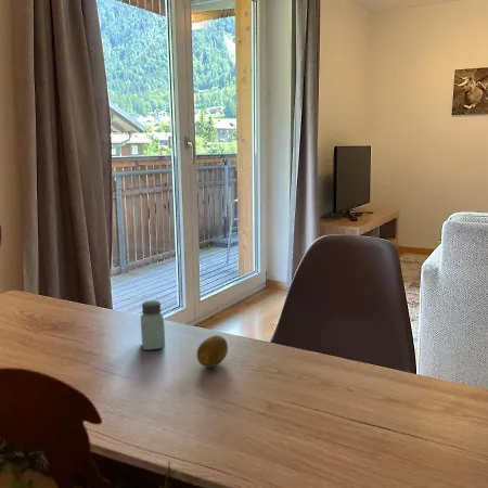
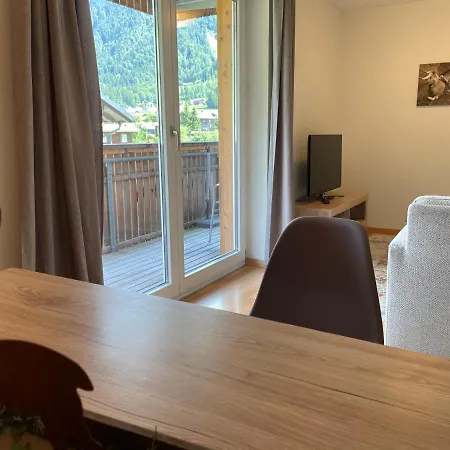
- saltshaker (152, 324)
- fruit (213, 350)
